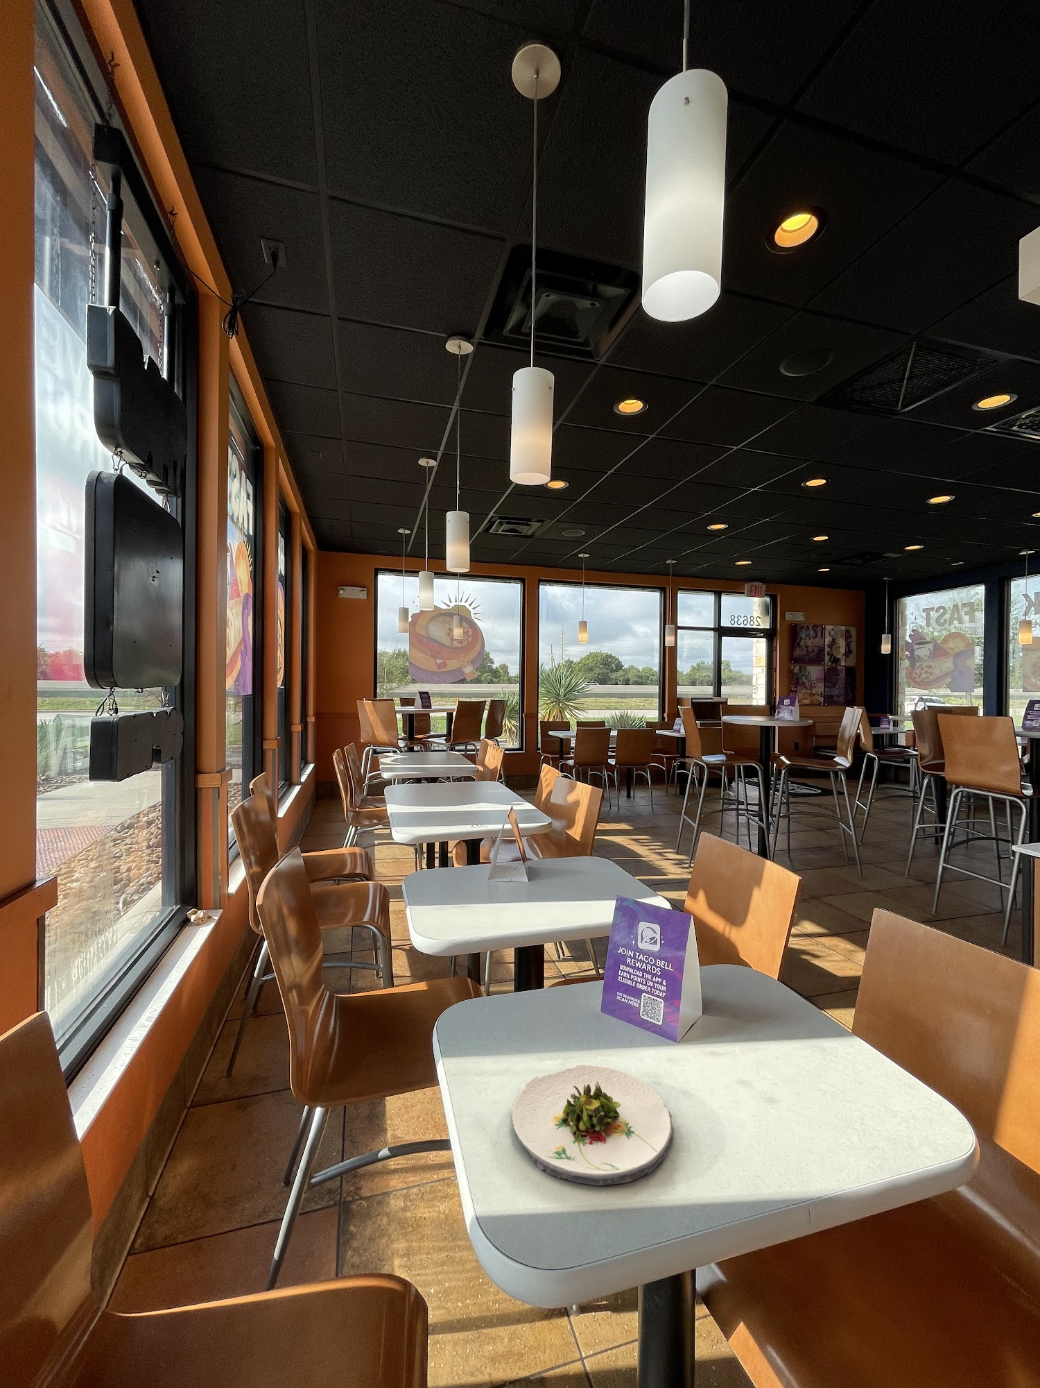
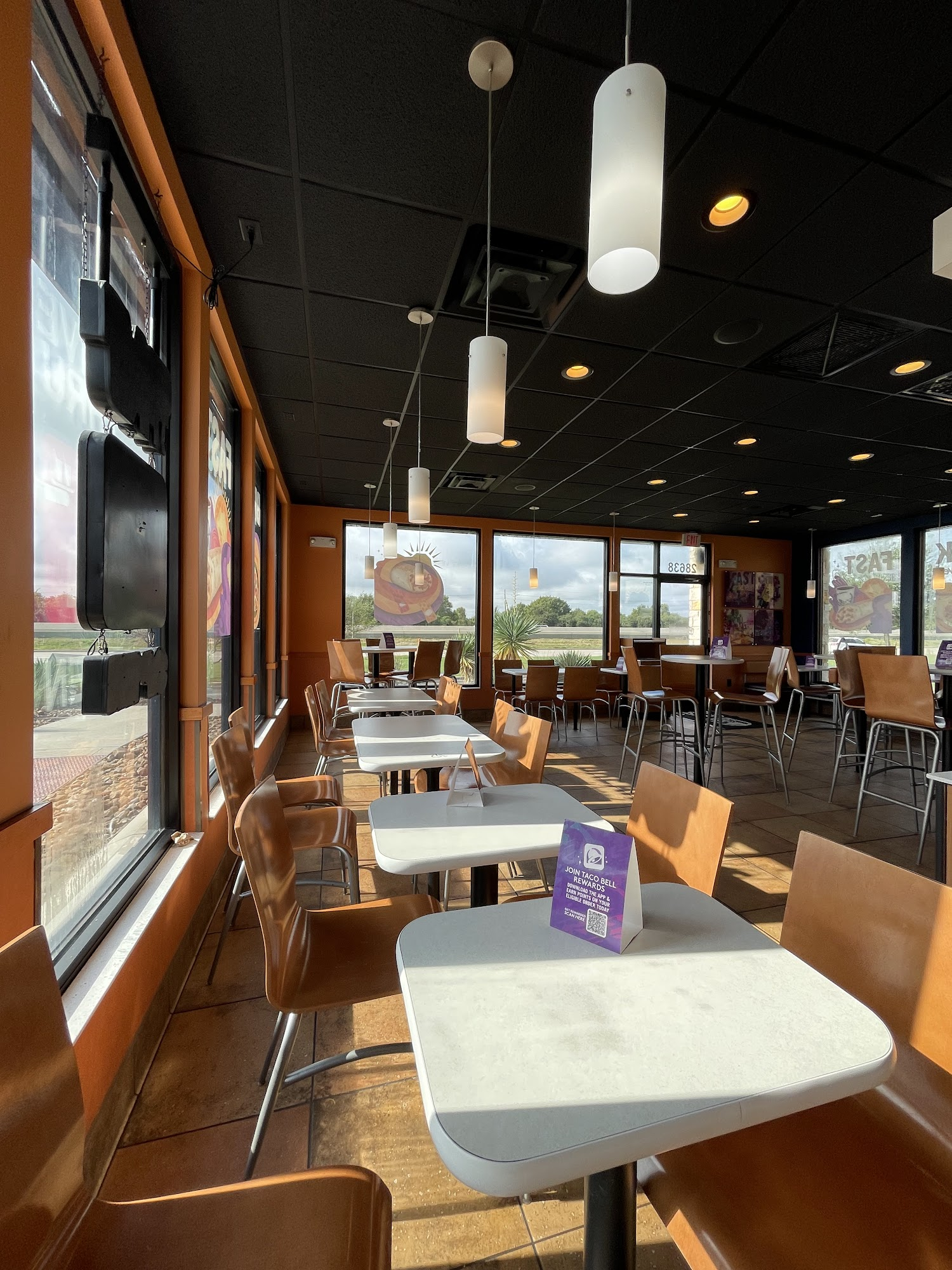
- salad plate (591, 1108)
